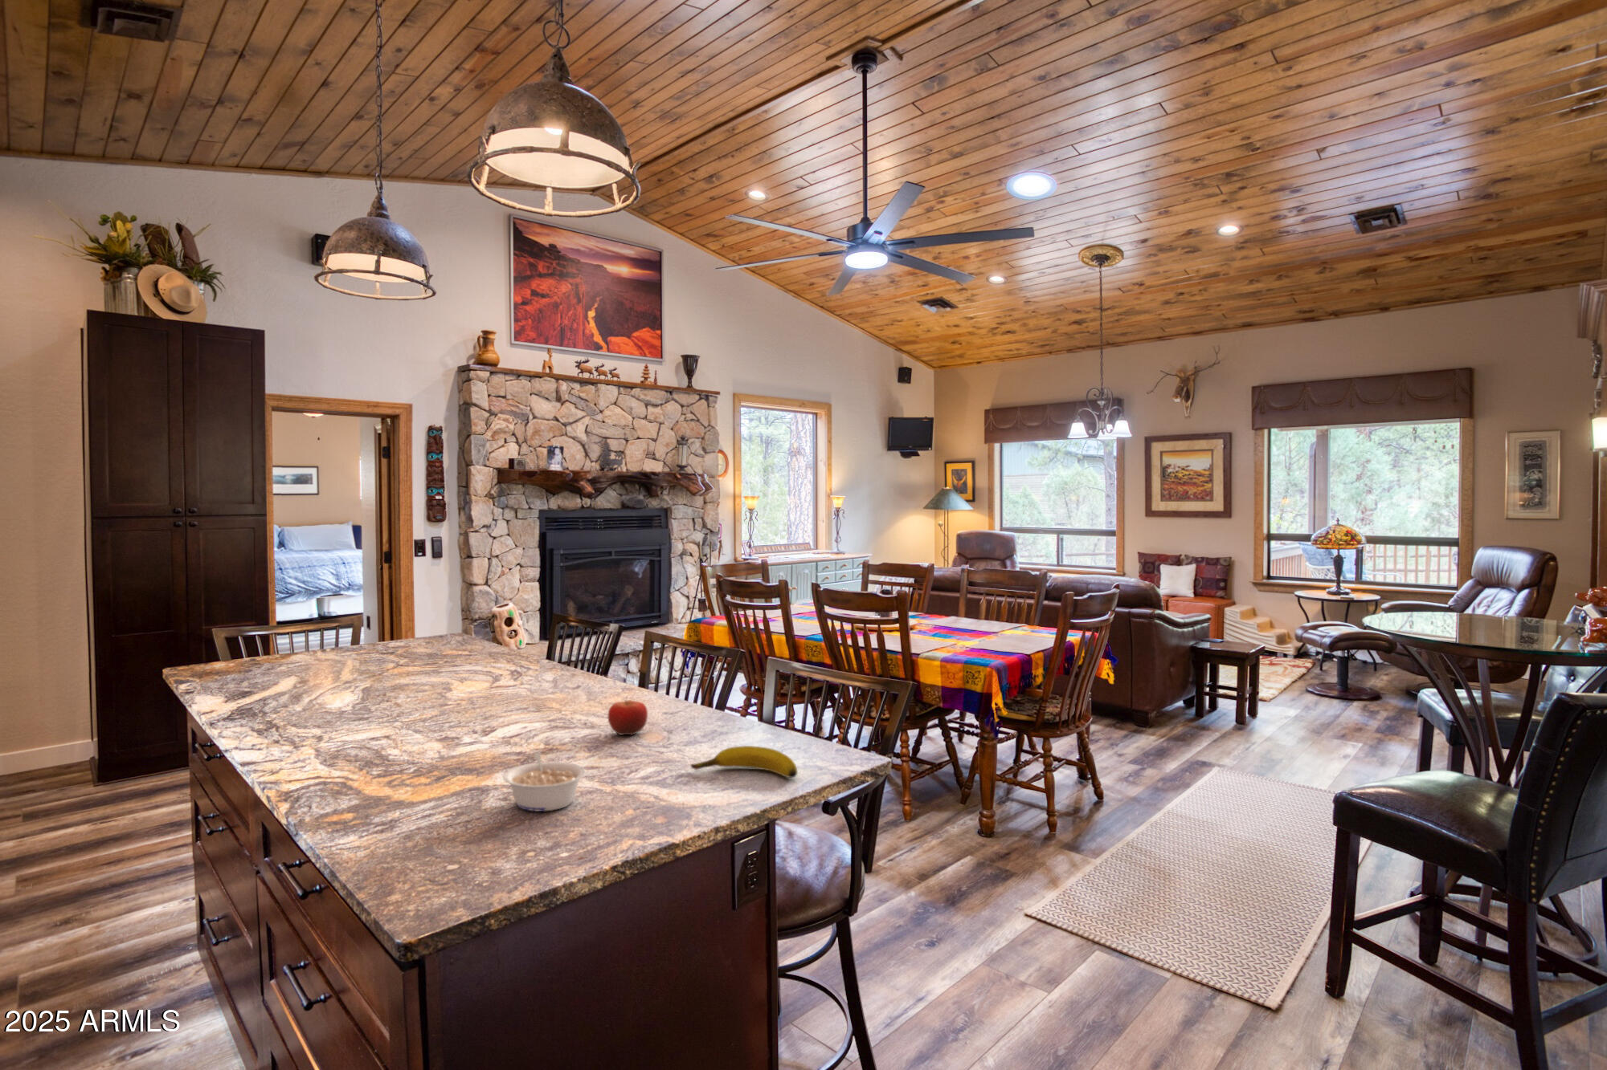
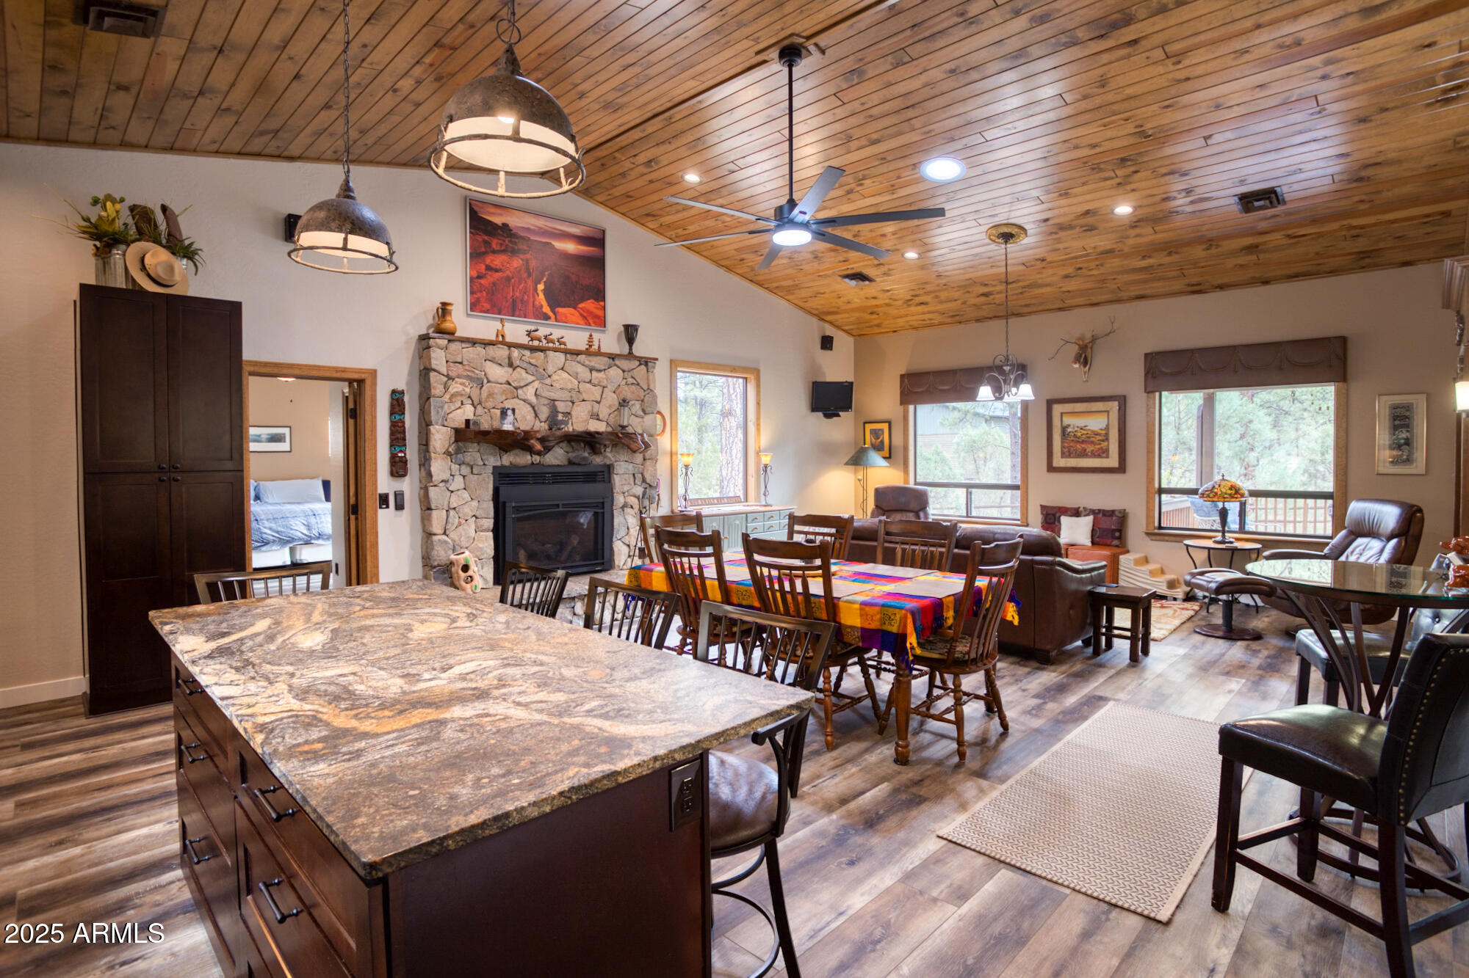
- fruit (627, 714)
- legume (542, 785)
- banana (749, 761)
